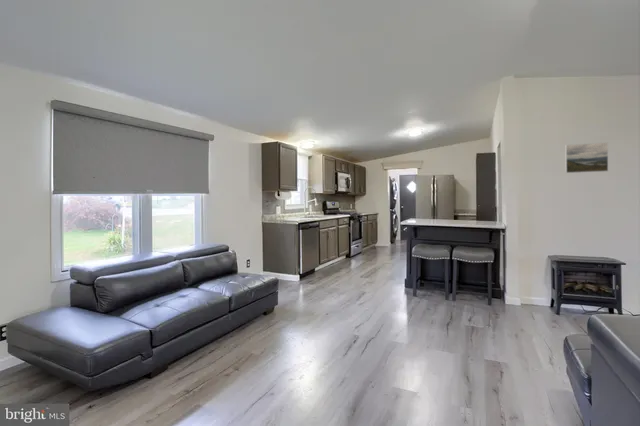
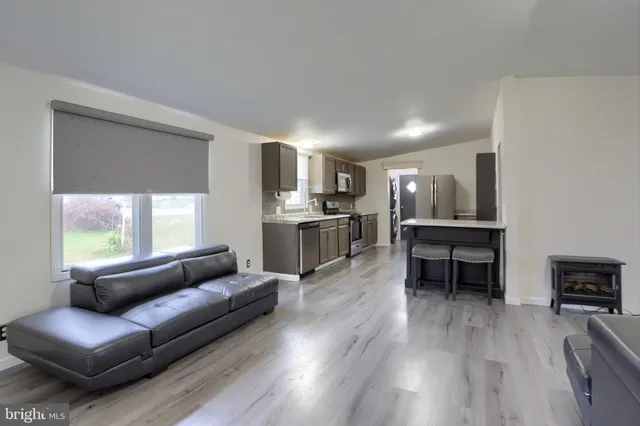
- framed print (586, 158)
